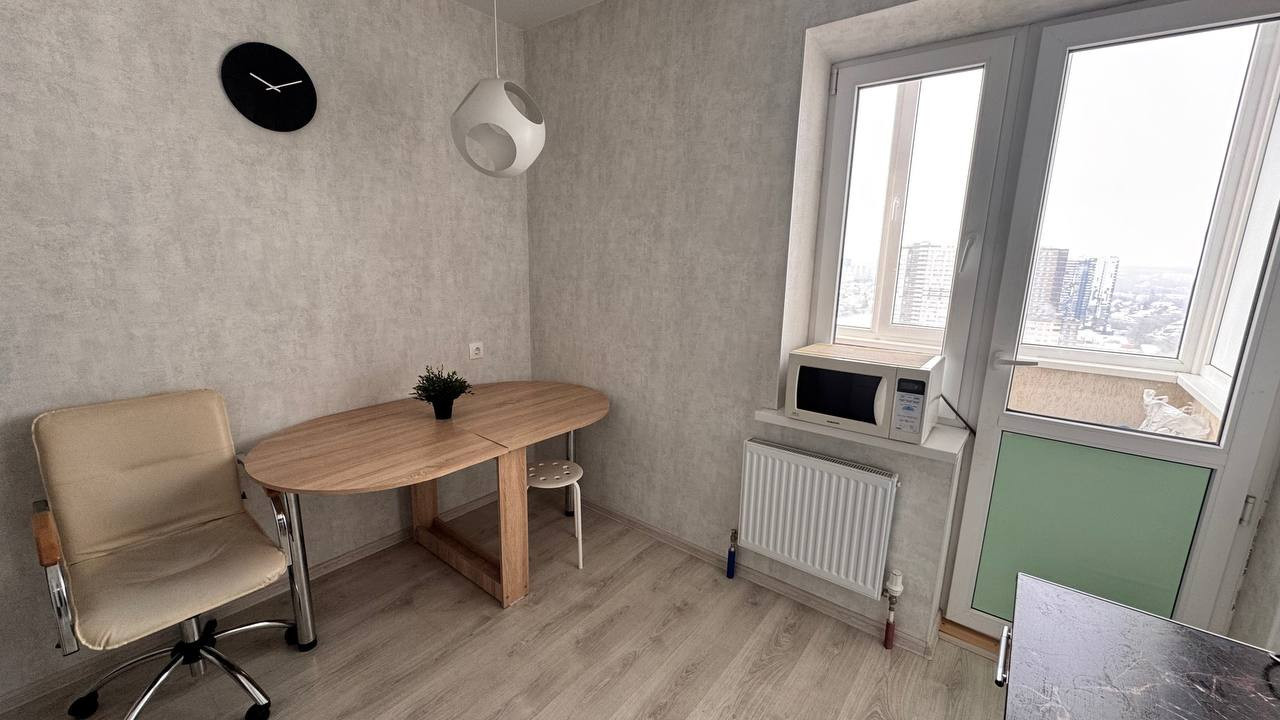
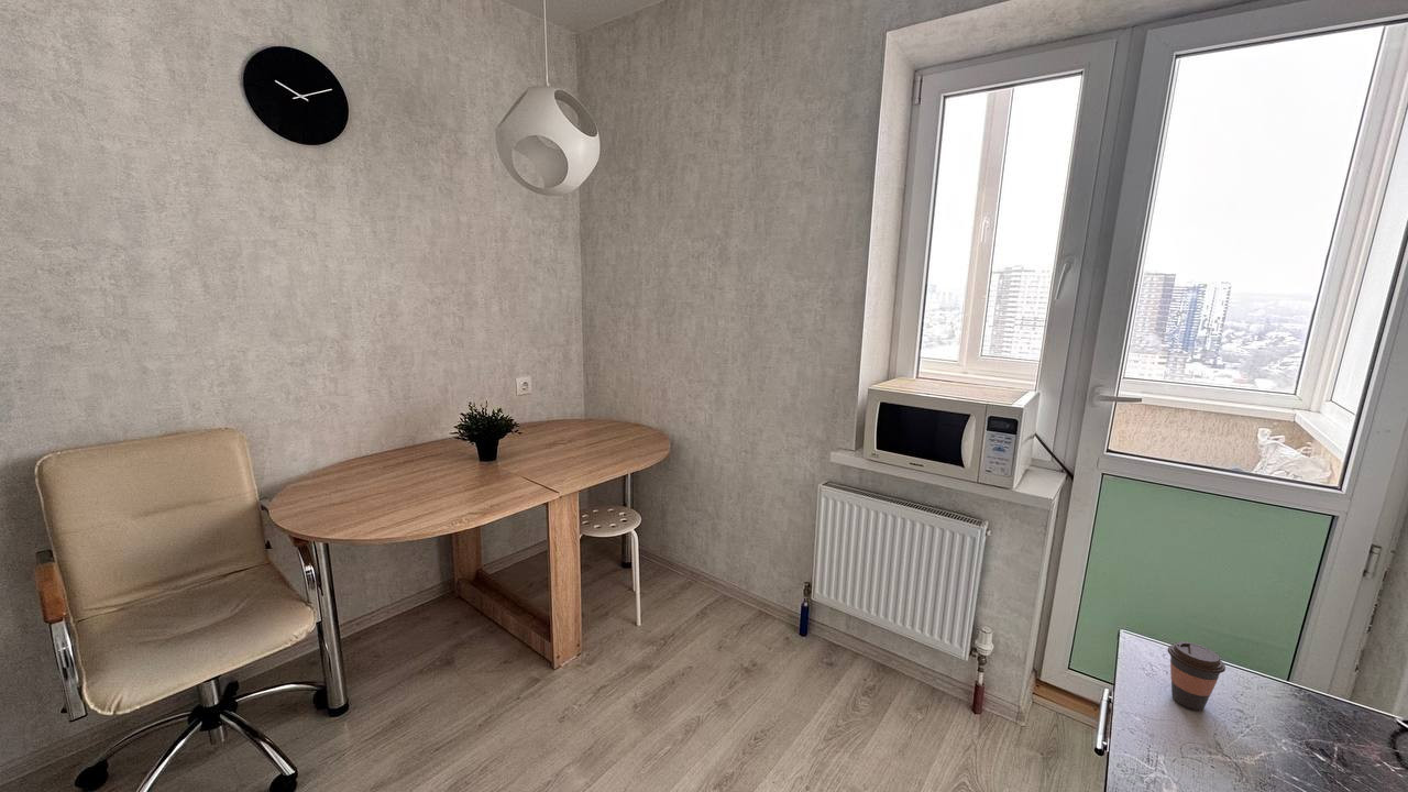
+ coffee cup (1192, 676)
